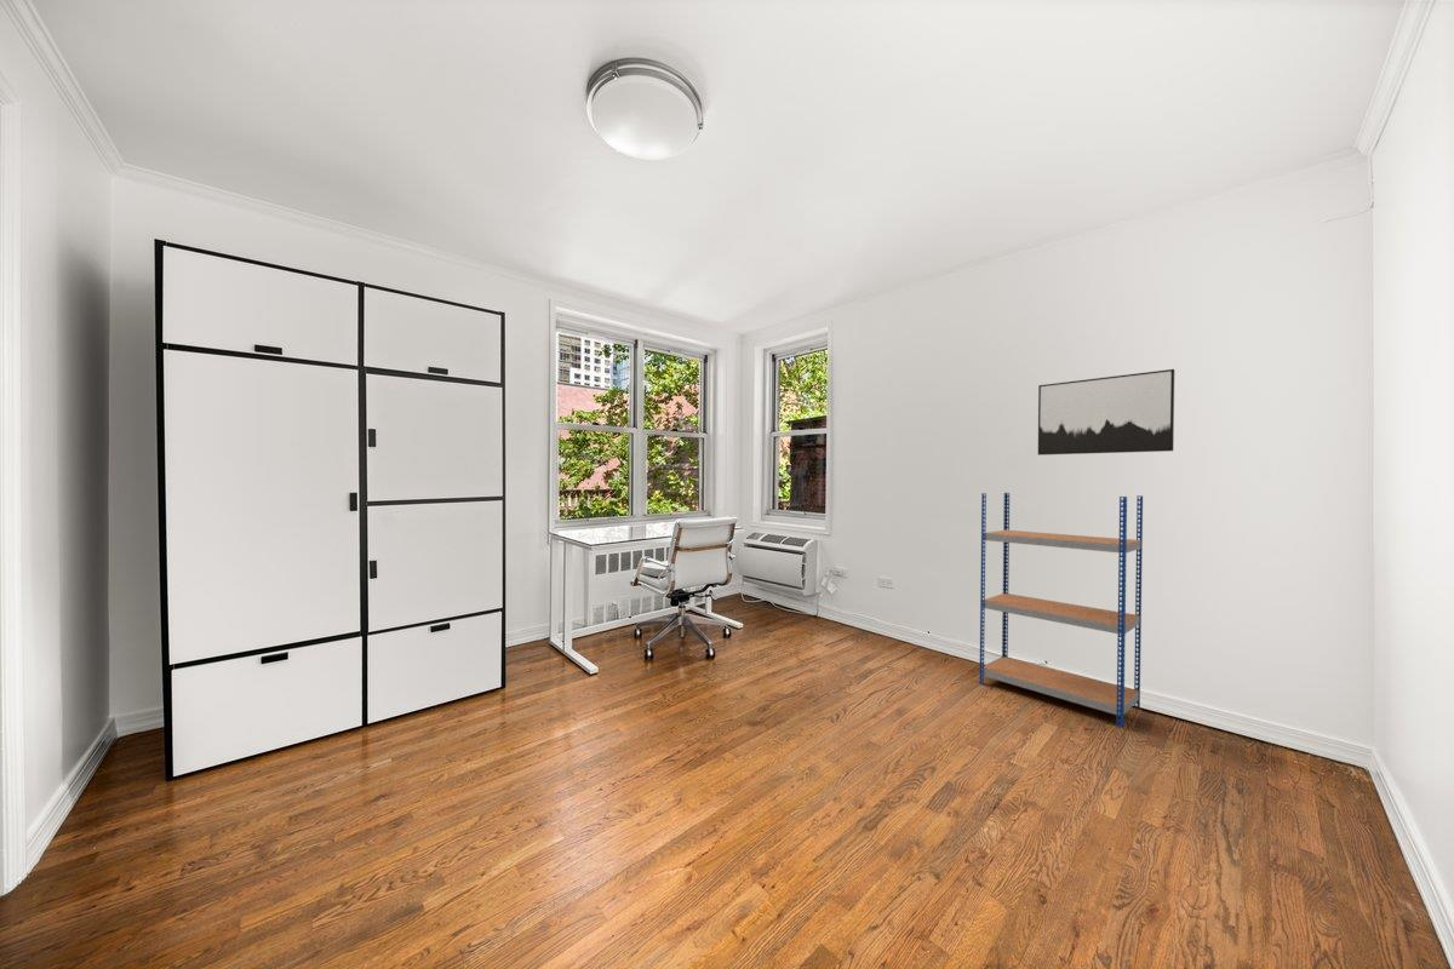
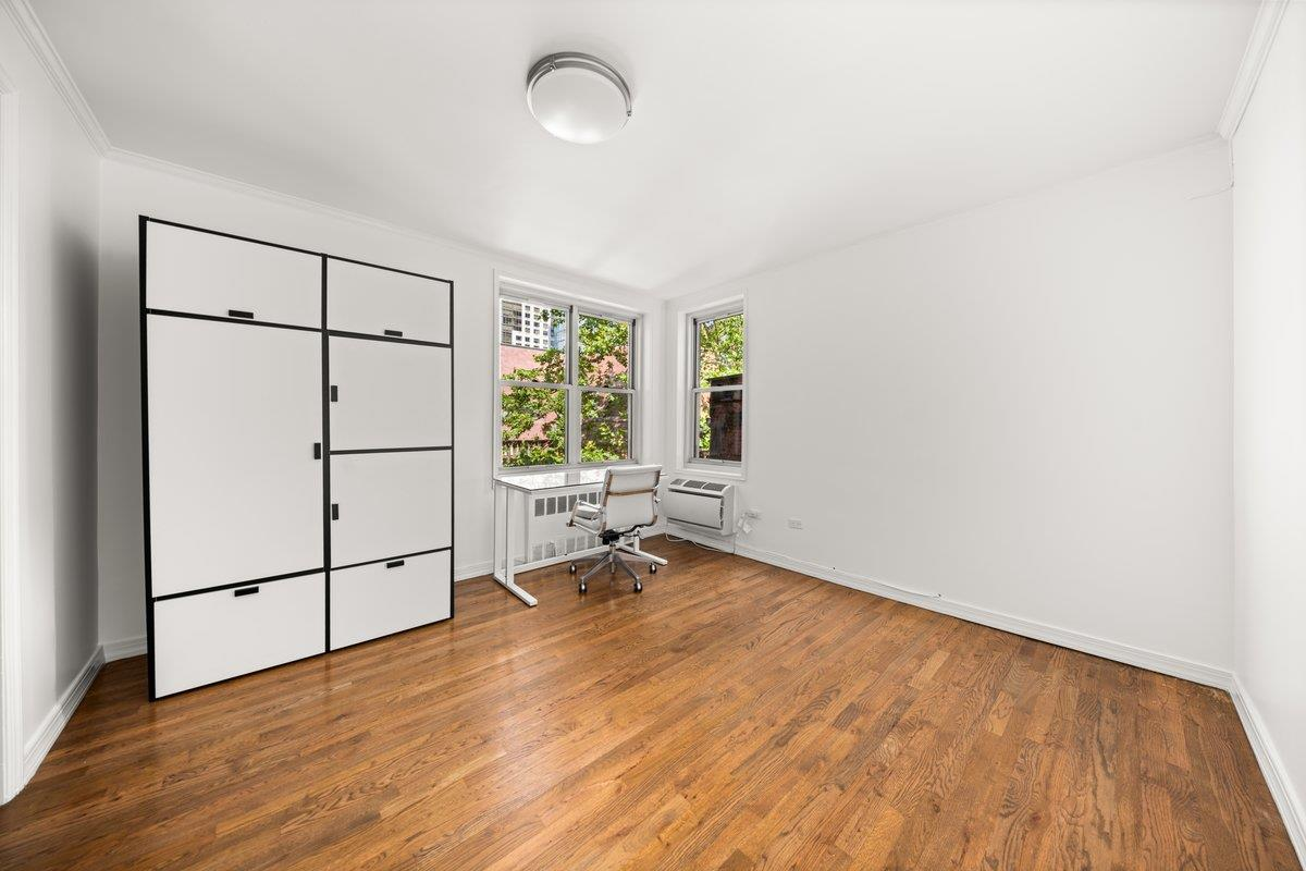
- shelving unit (1053, 601)
- wall art (1100, 415)
